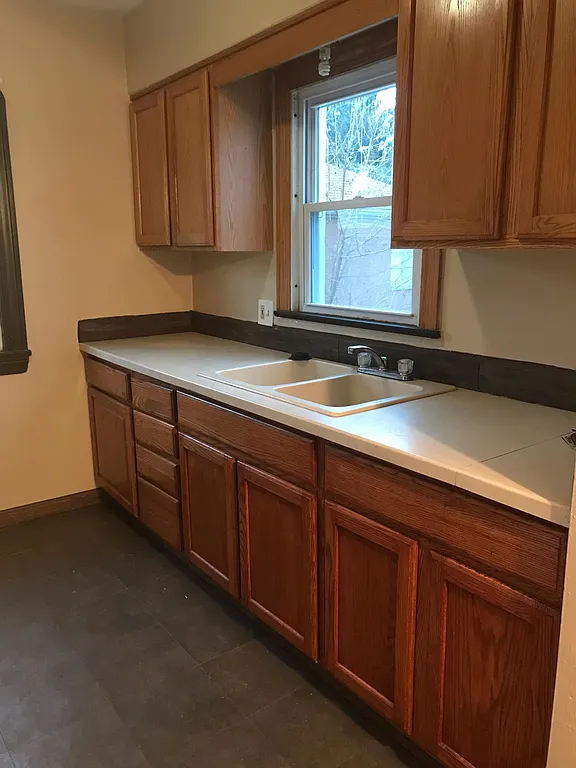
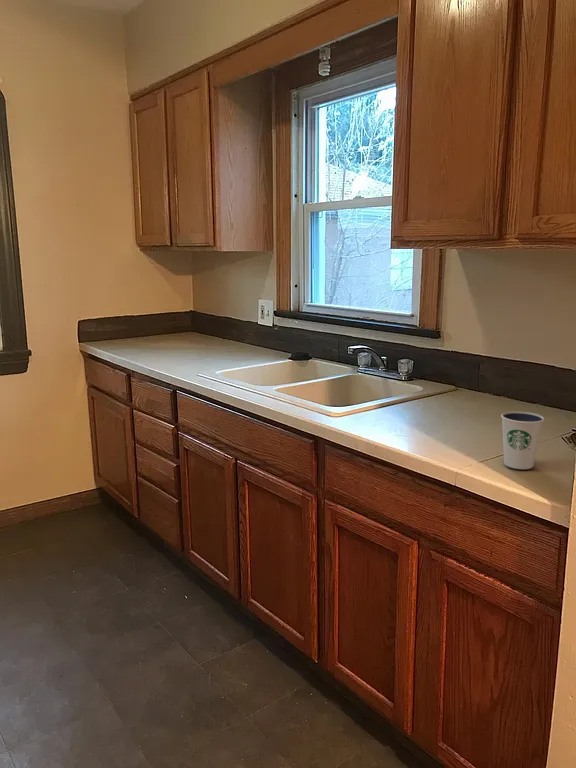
+ dixie cup (520, 441)
